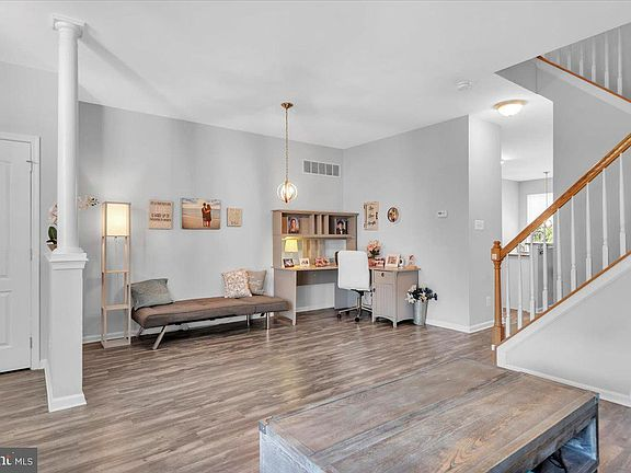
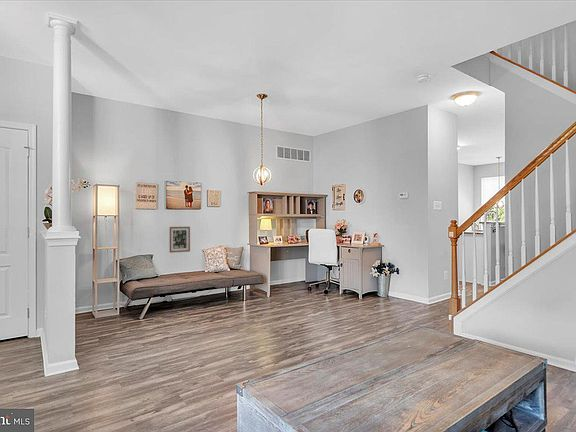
+ wall art (179, 239)
